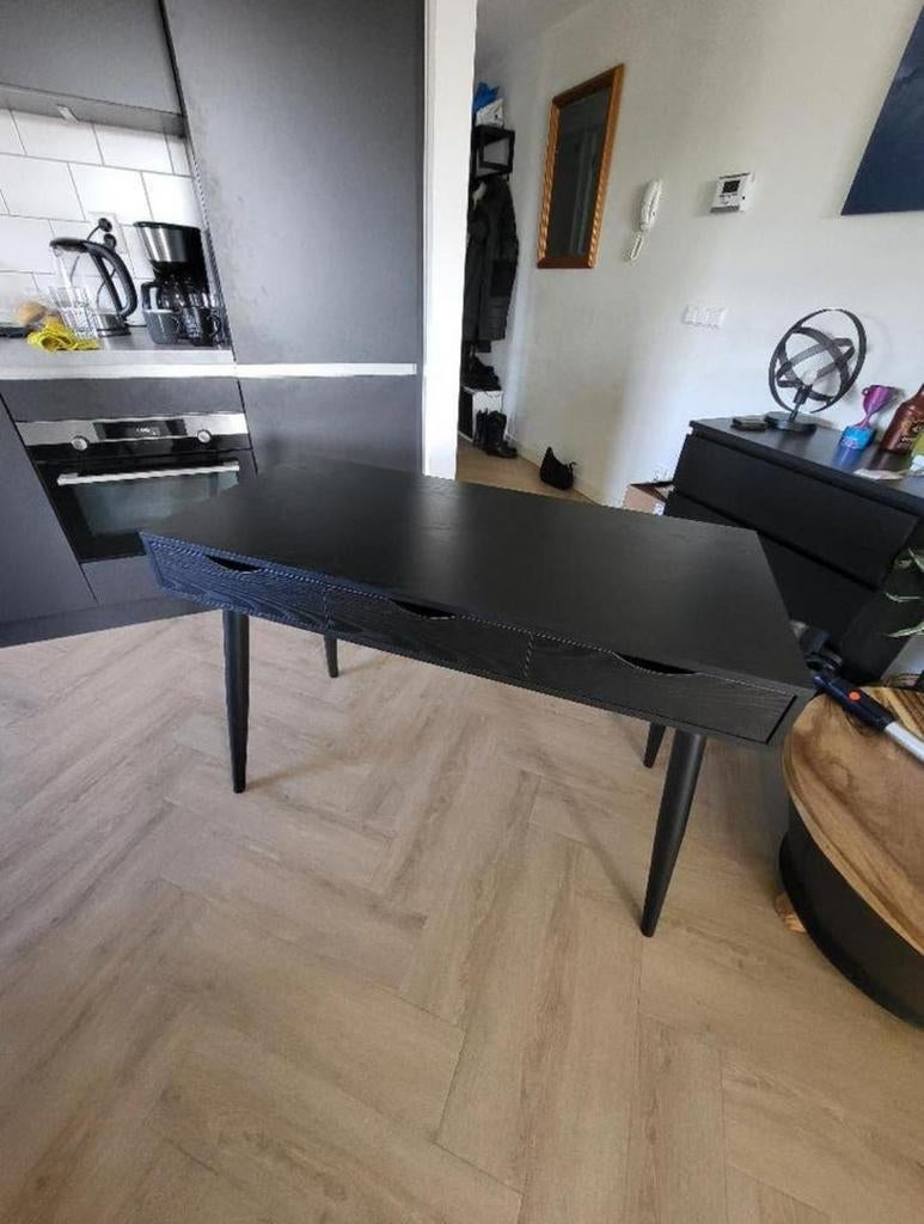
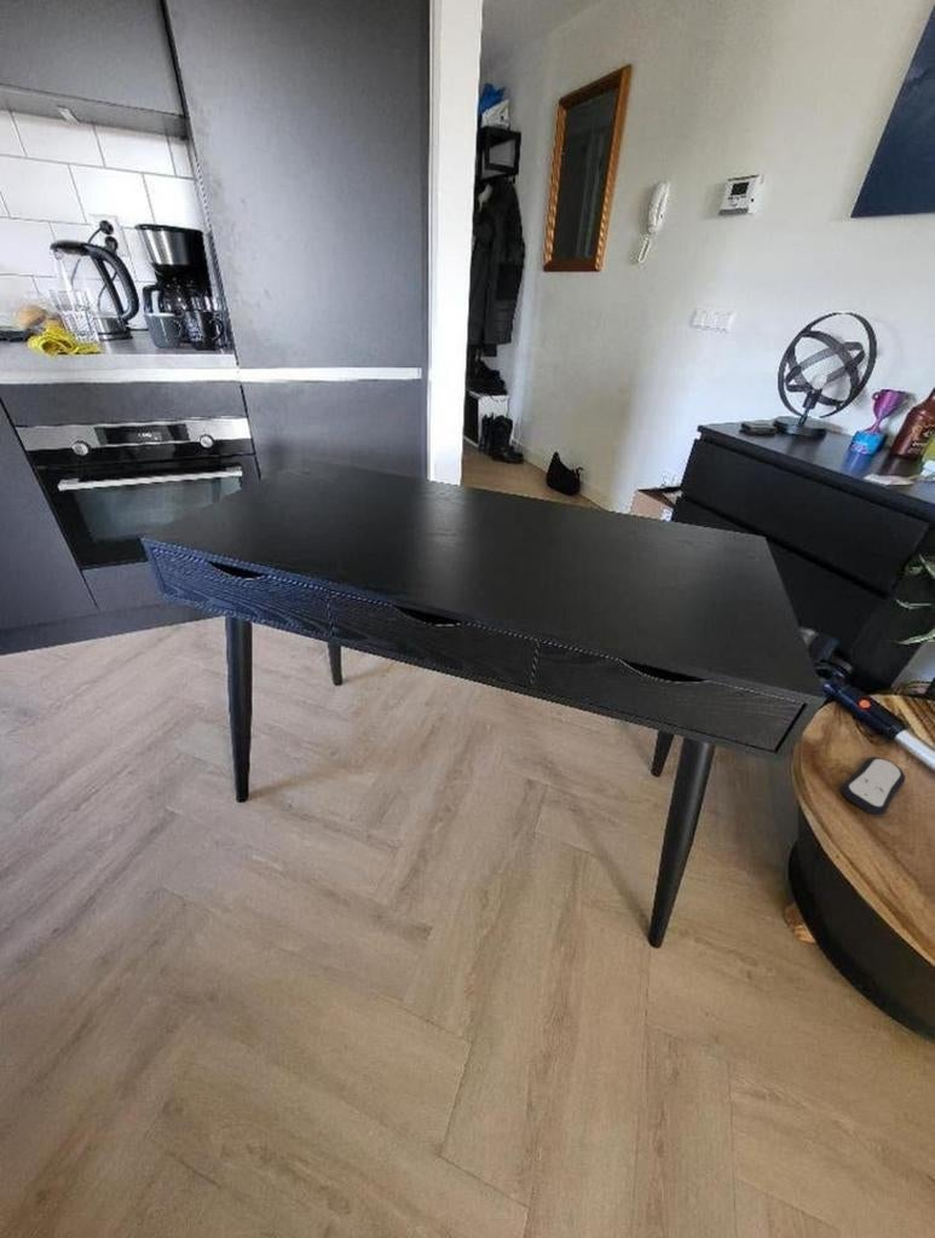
+ remote control (875, 782)
